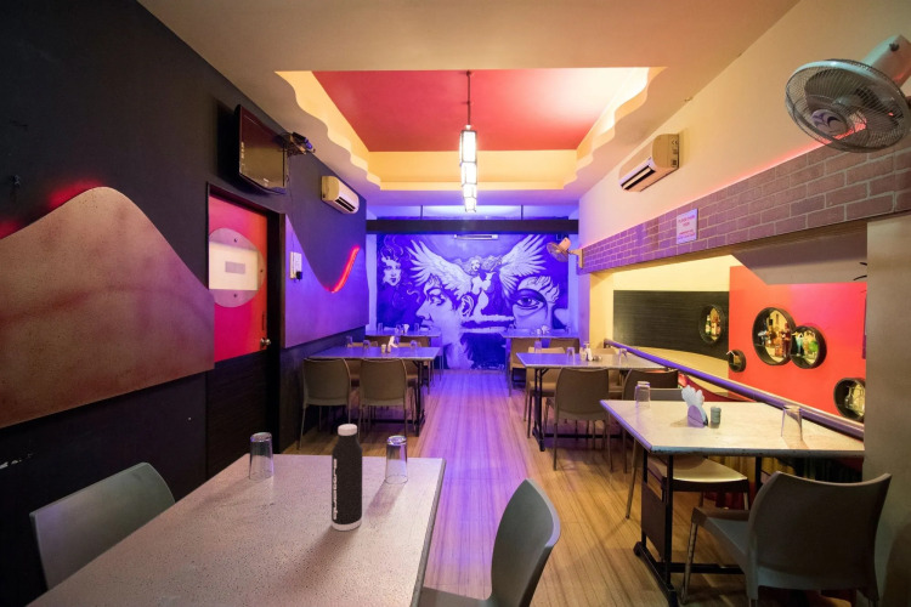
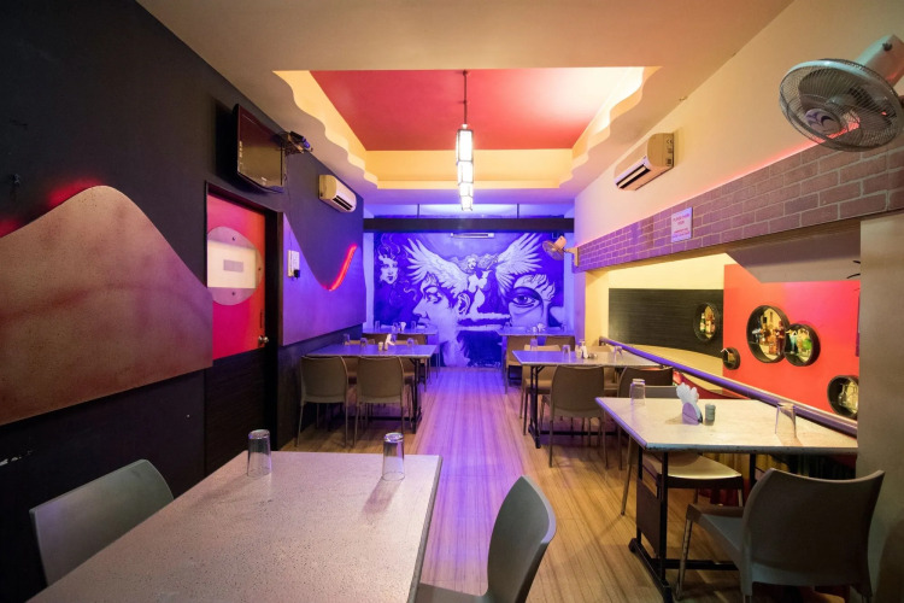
- water bottle (346, 475)
